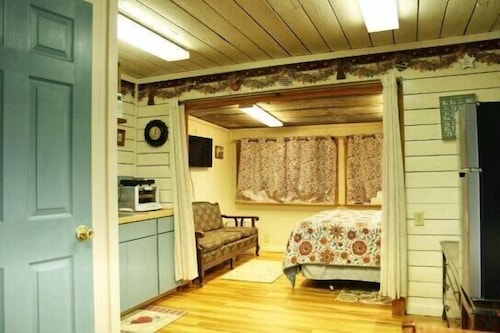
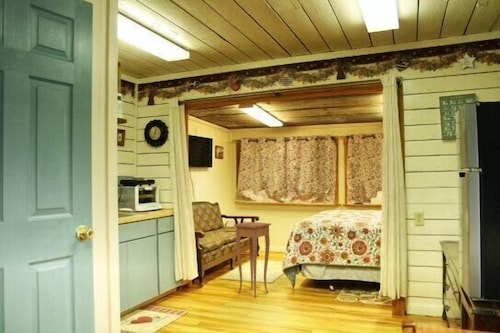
+ side table (253, 258)
